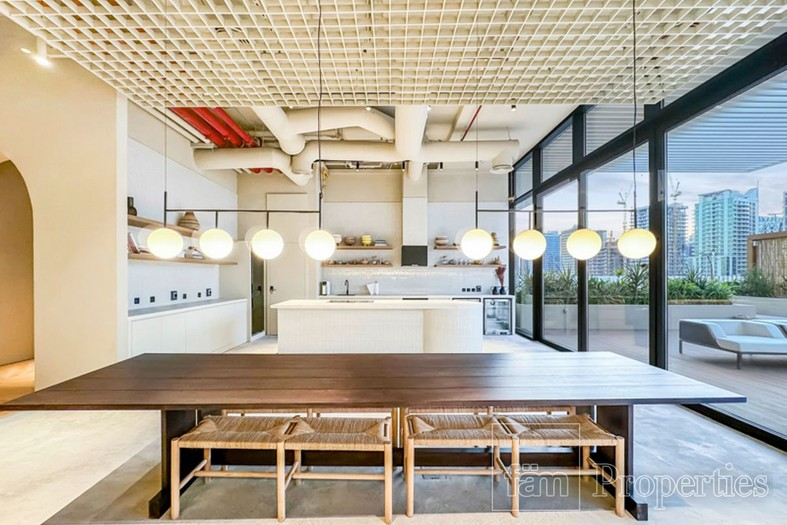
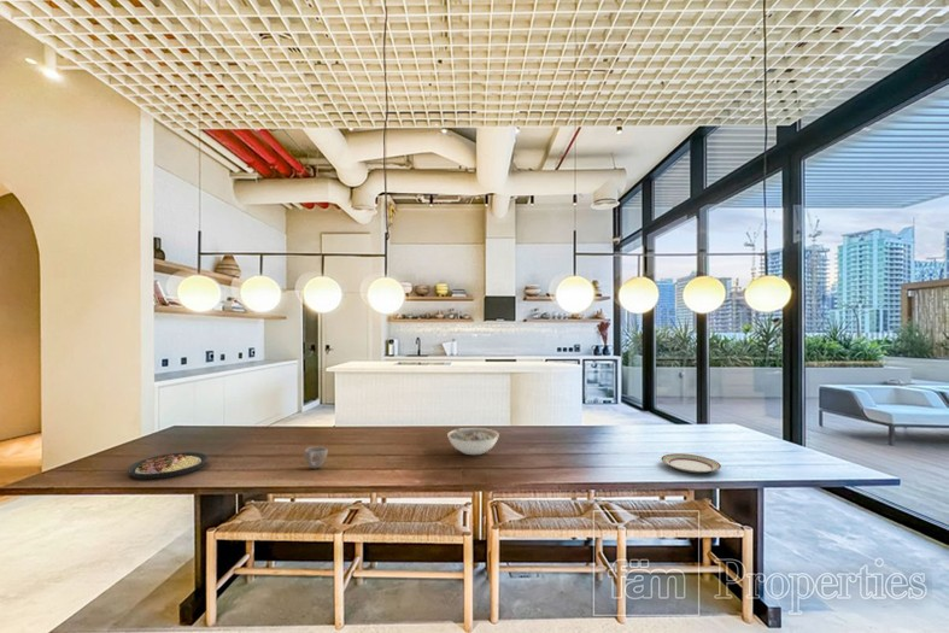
+ bowl (473, 440)
+ cup (315, 458)
+ plate (169, 463)
+ plate (690, 464)
